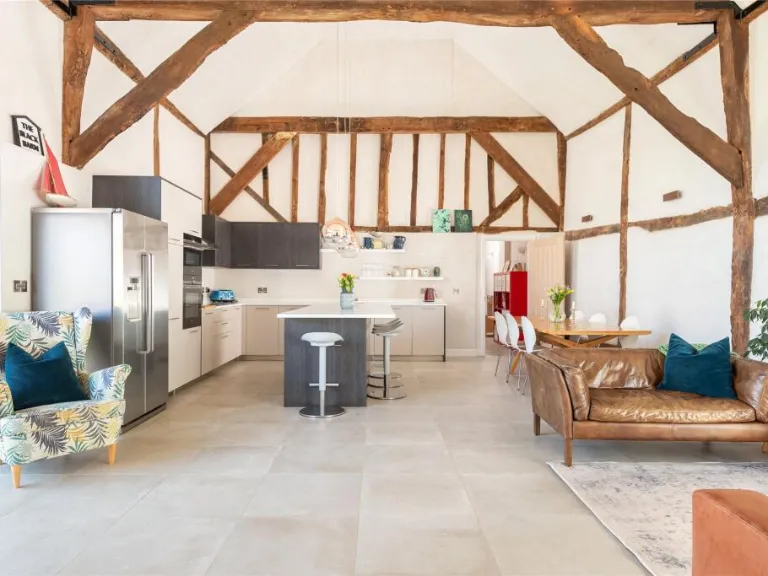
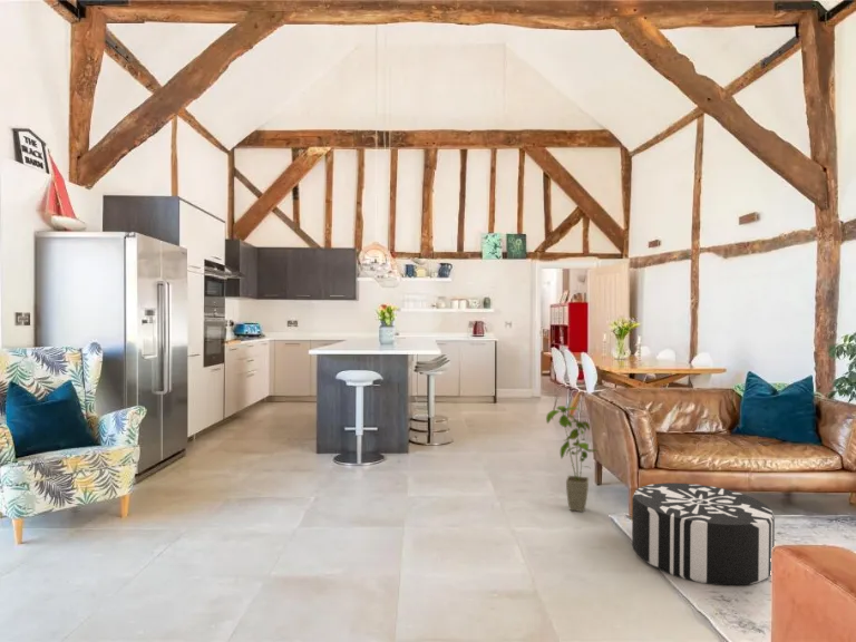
+ pouf (699, 528)
+ house plant (572, 459)
